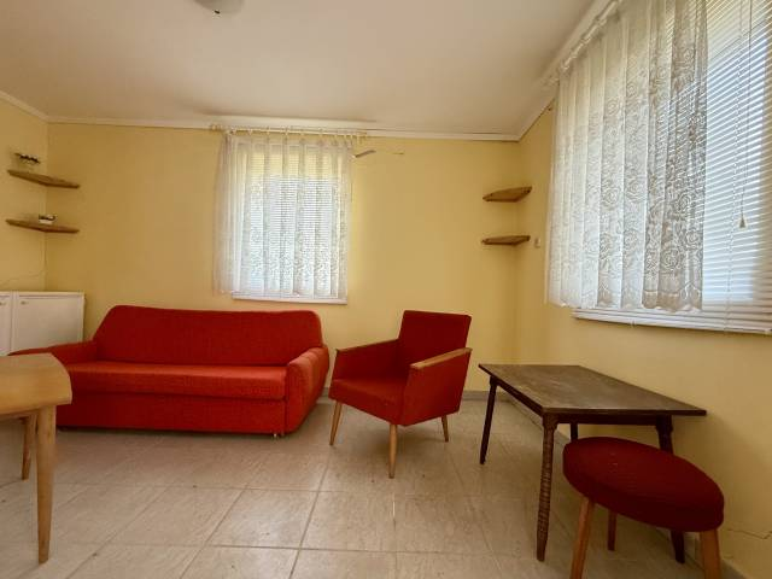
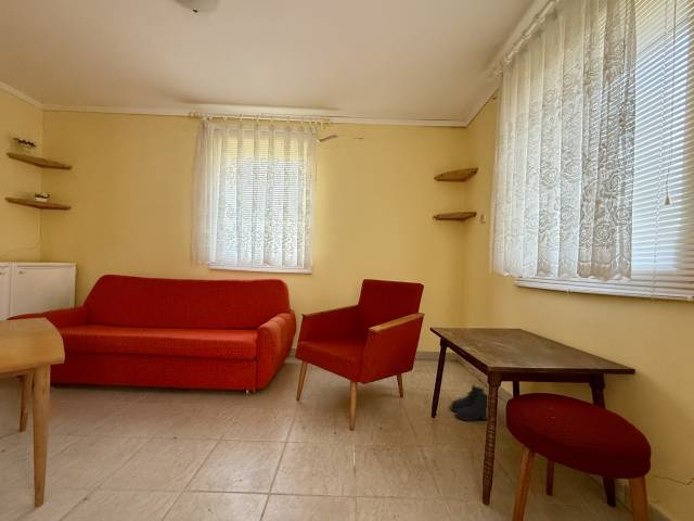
+ boots (471, 401)
